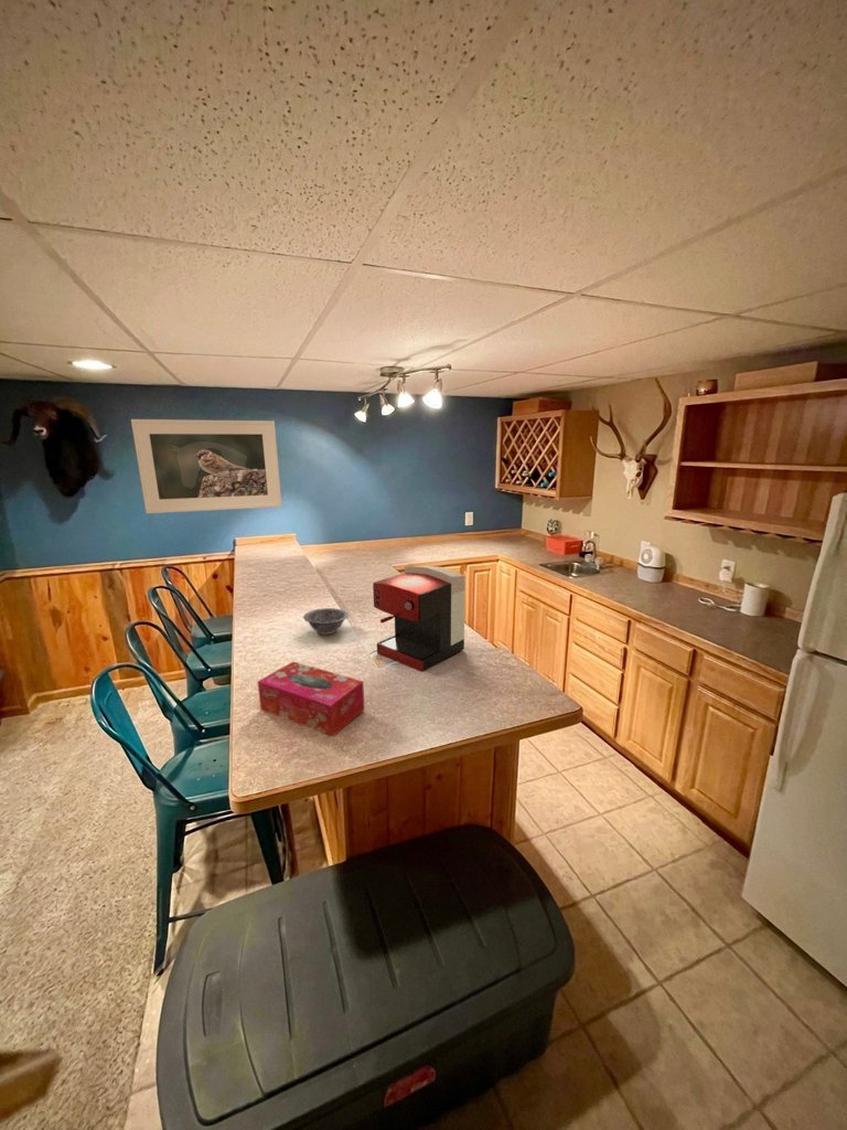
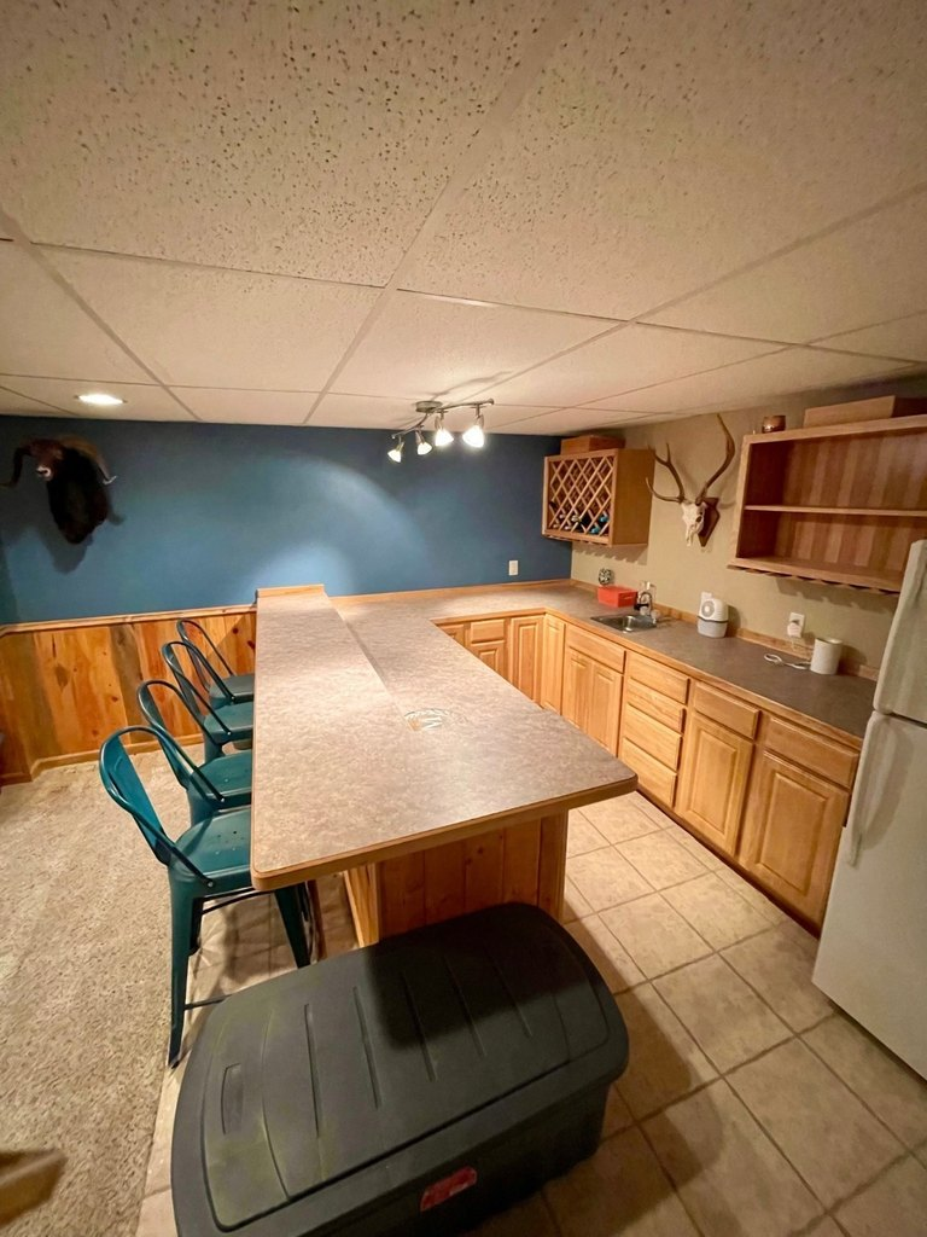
- tissue box (311, 695)
- coffee maker (412, 614)
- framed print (212, 466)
- bowl (326, 622)
